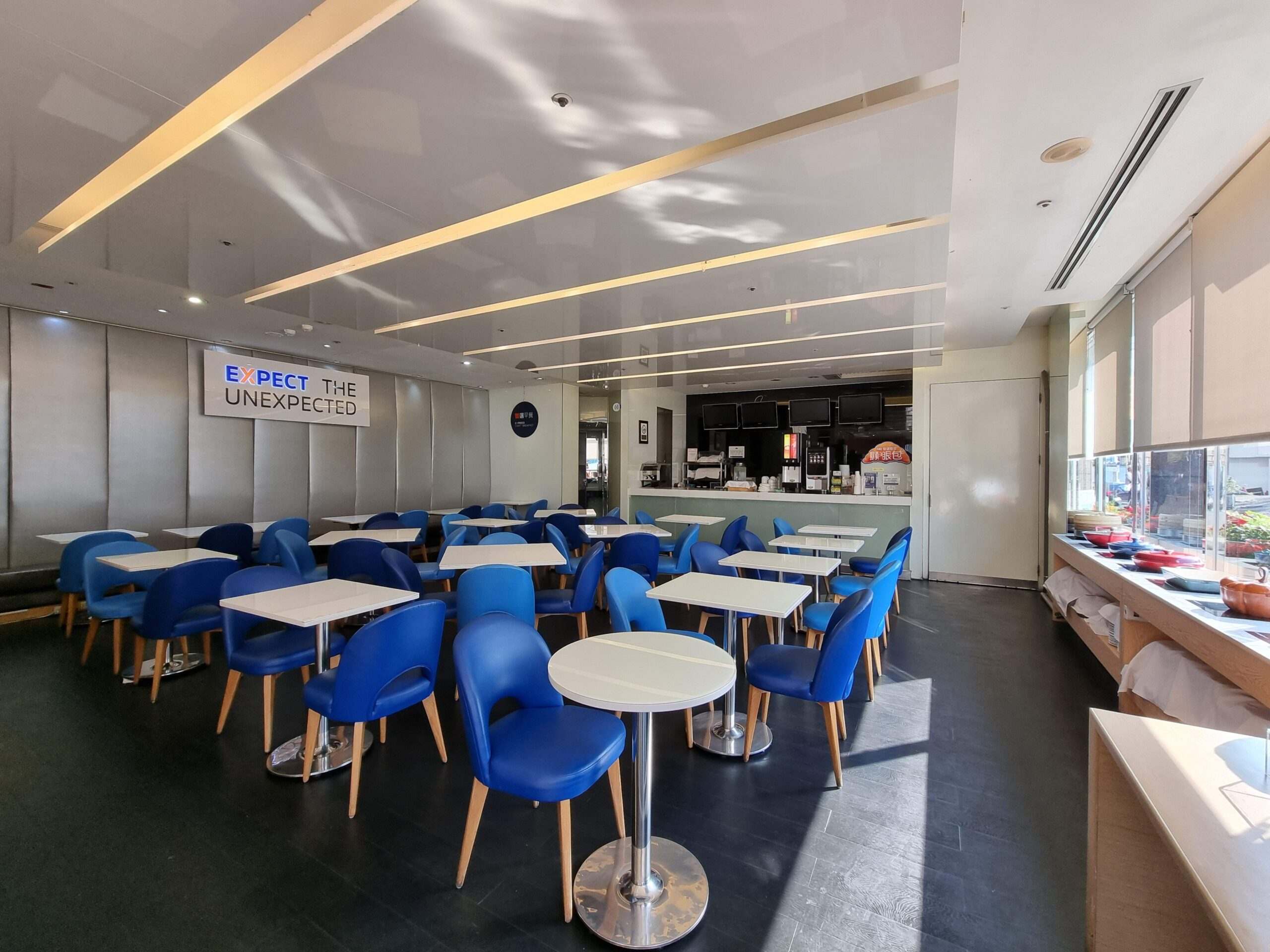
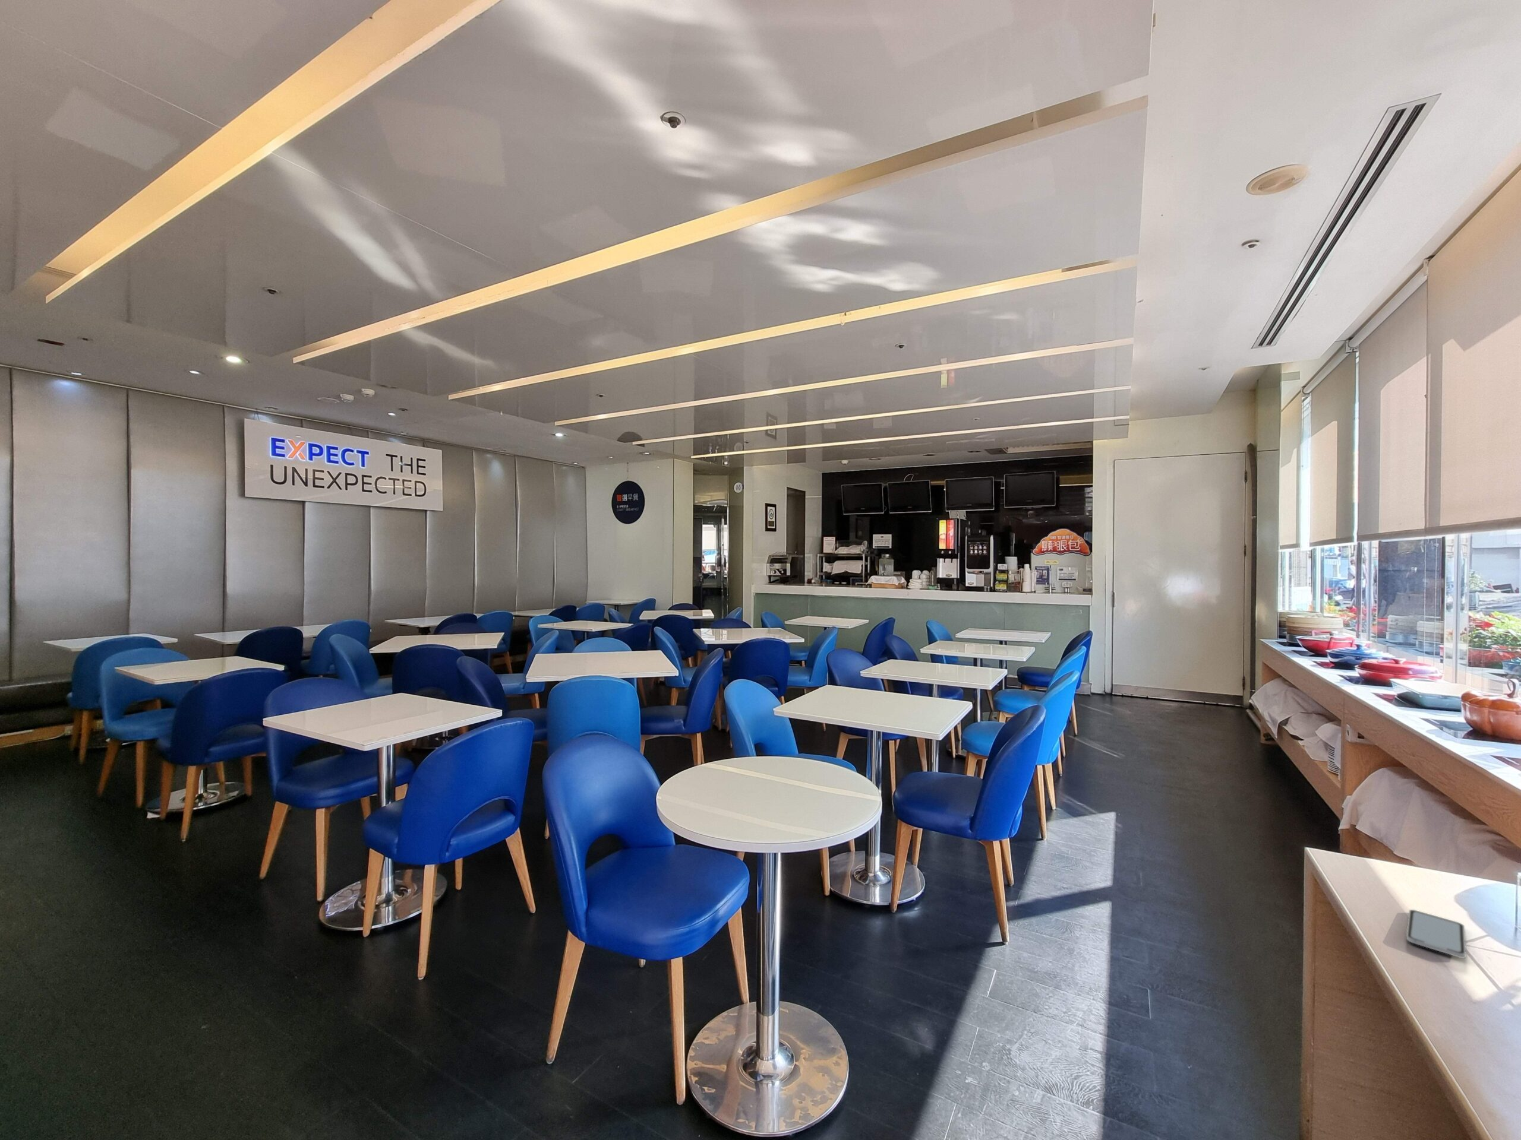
+ smartphone (1436, 932)
